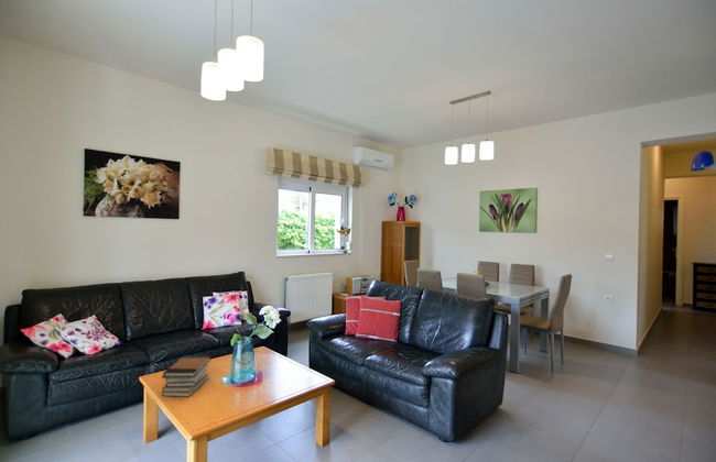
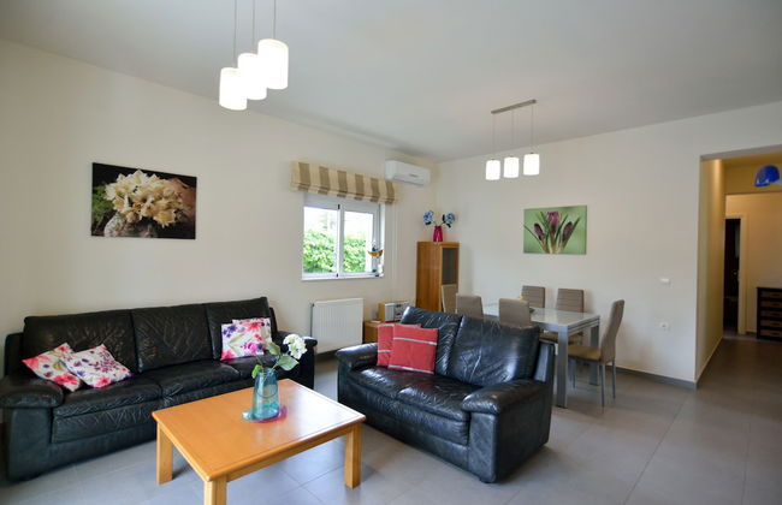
- book stack (187, 374)
